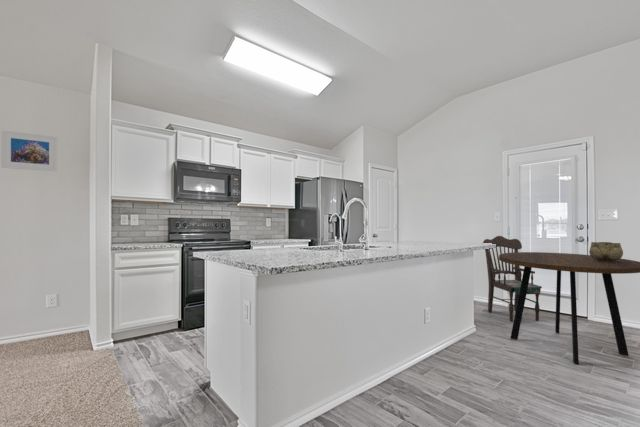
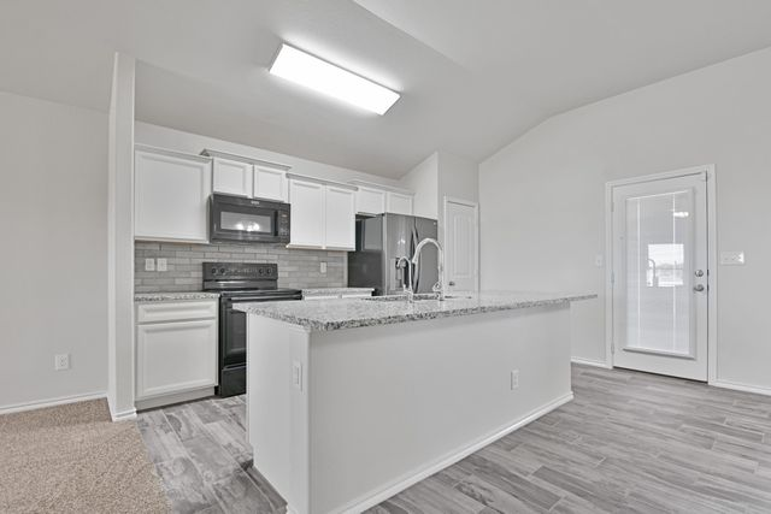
- dining chair (514, 274)
- dining table (559, 302)
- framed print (30, 151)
- decorative bowl (605, 251)
